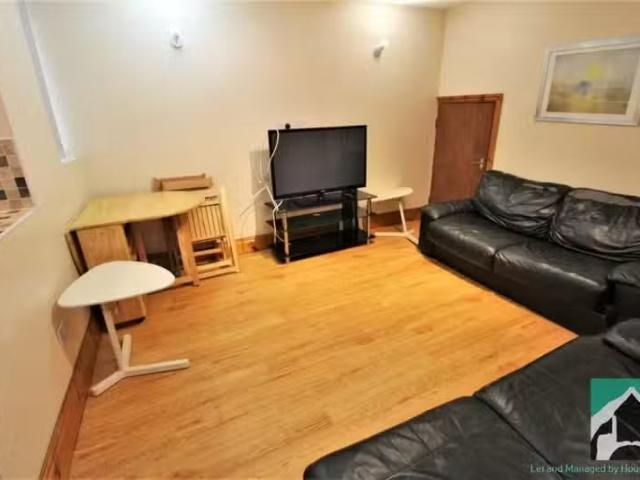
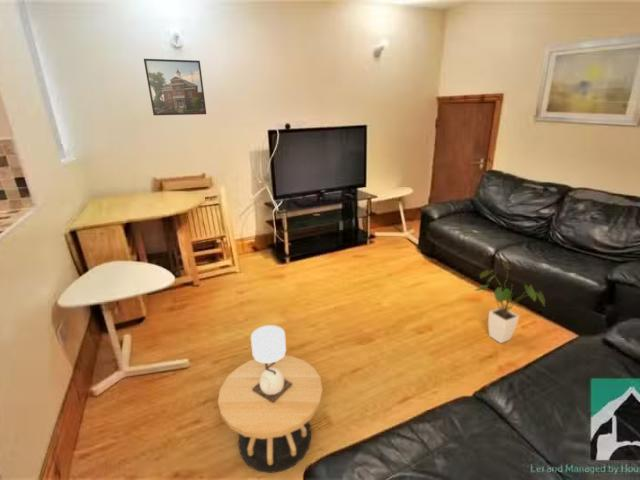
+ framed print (176, 88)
+ side table (271, 390)
+ house plant (507, 305)
